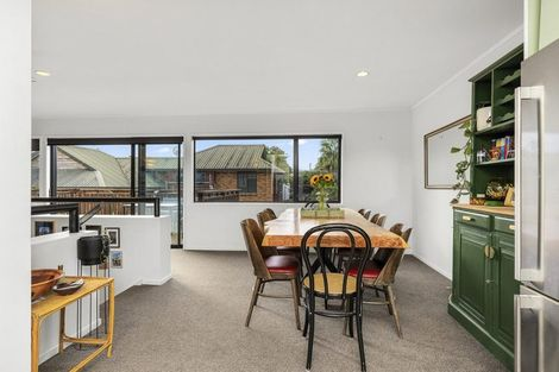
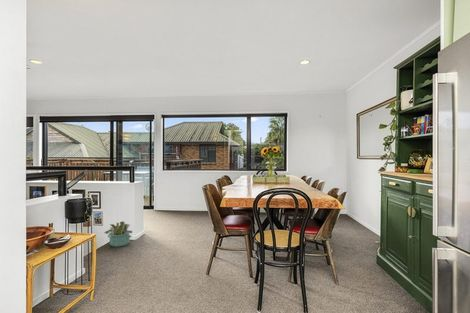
+ decorative plant (120, 233)
